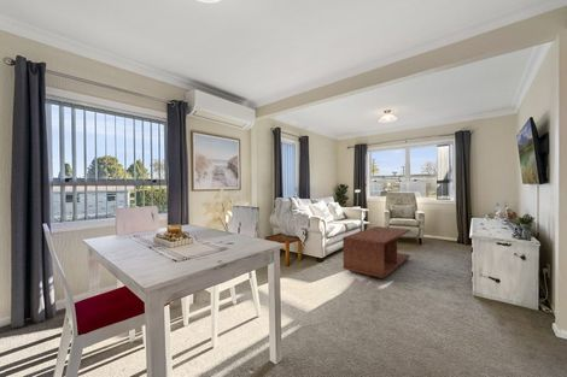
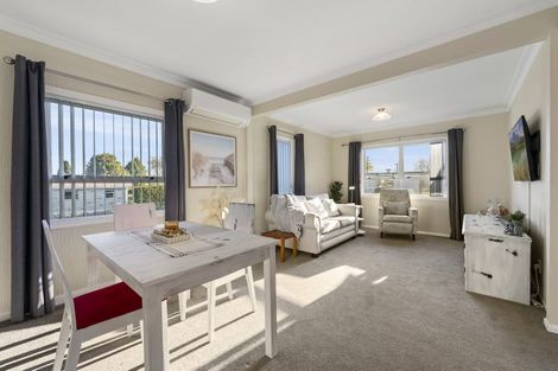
- coffee table (379, 249)
